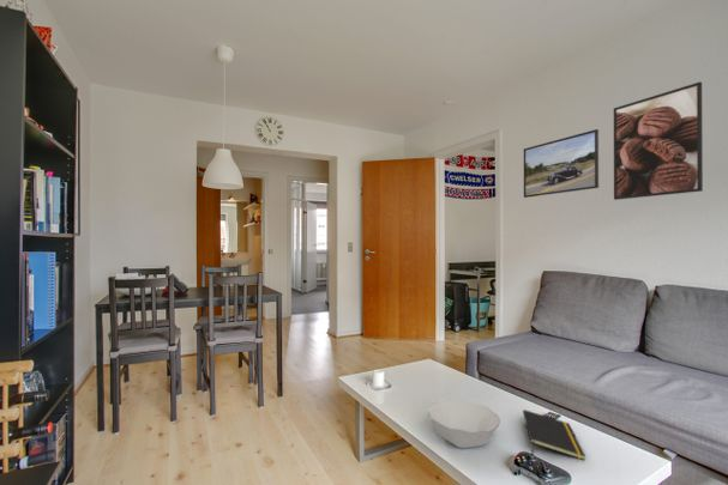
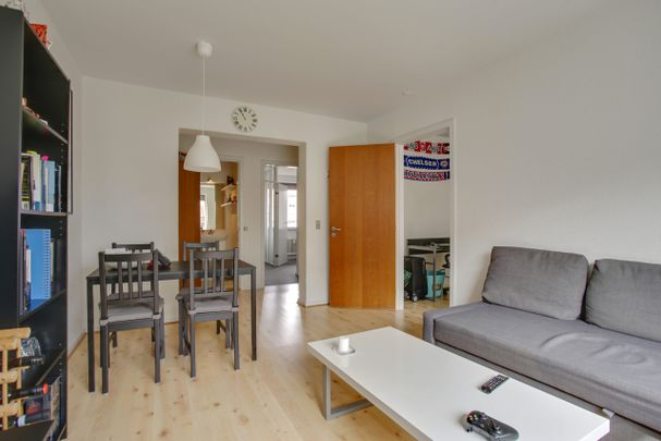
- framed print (556, 166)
- notepad (550, 432)
- bowl (463, 425)
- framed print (654, 146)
